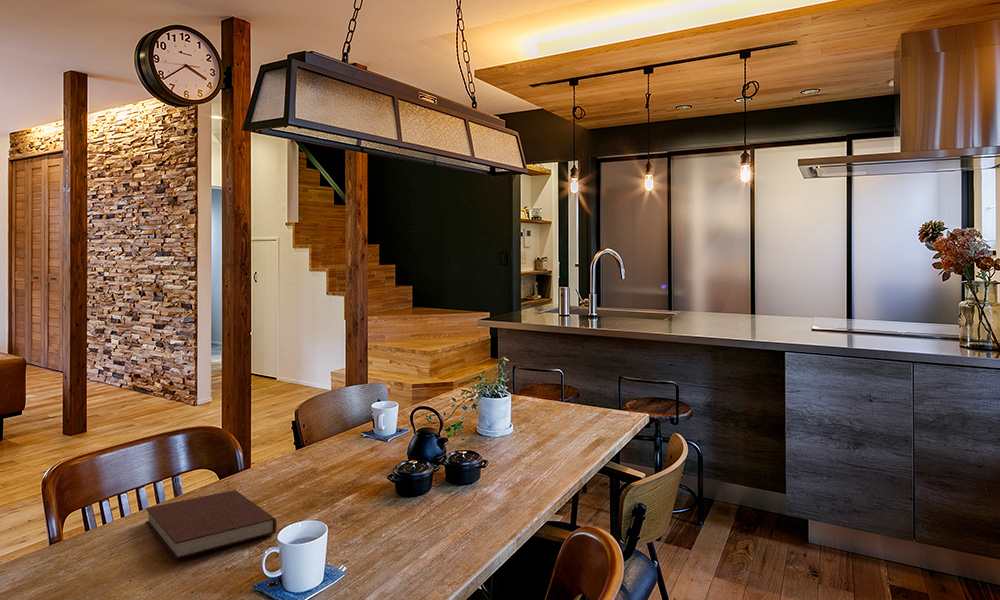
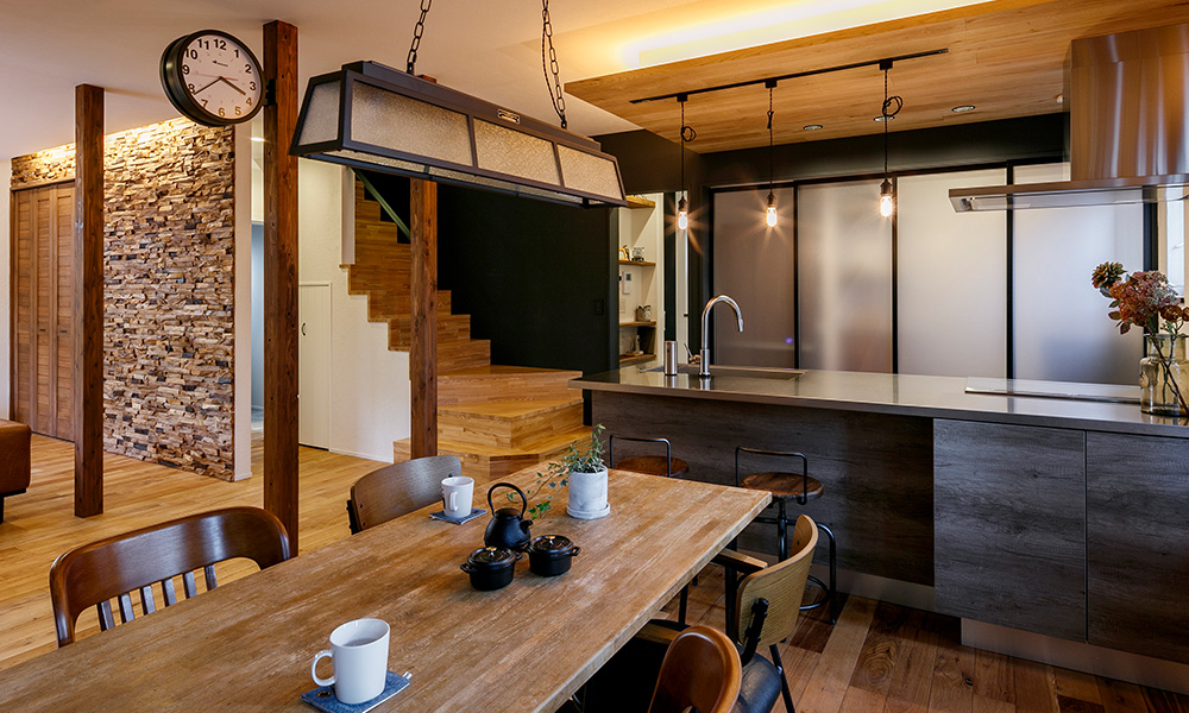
- notebook (209, 520)
